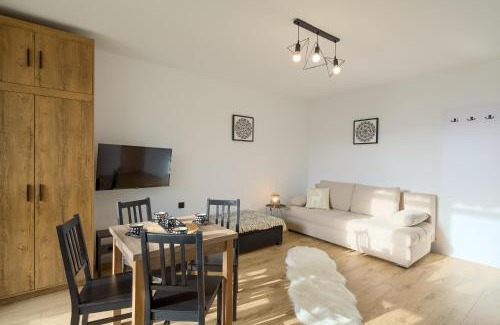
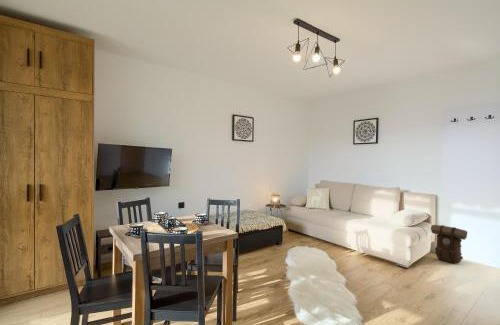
+ backpack (449, 243)
